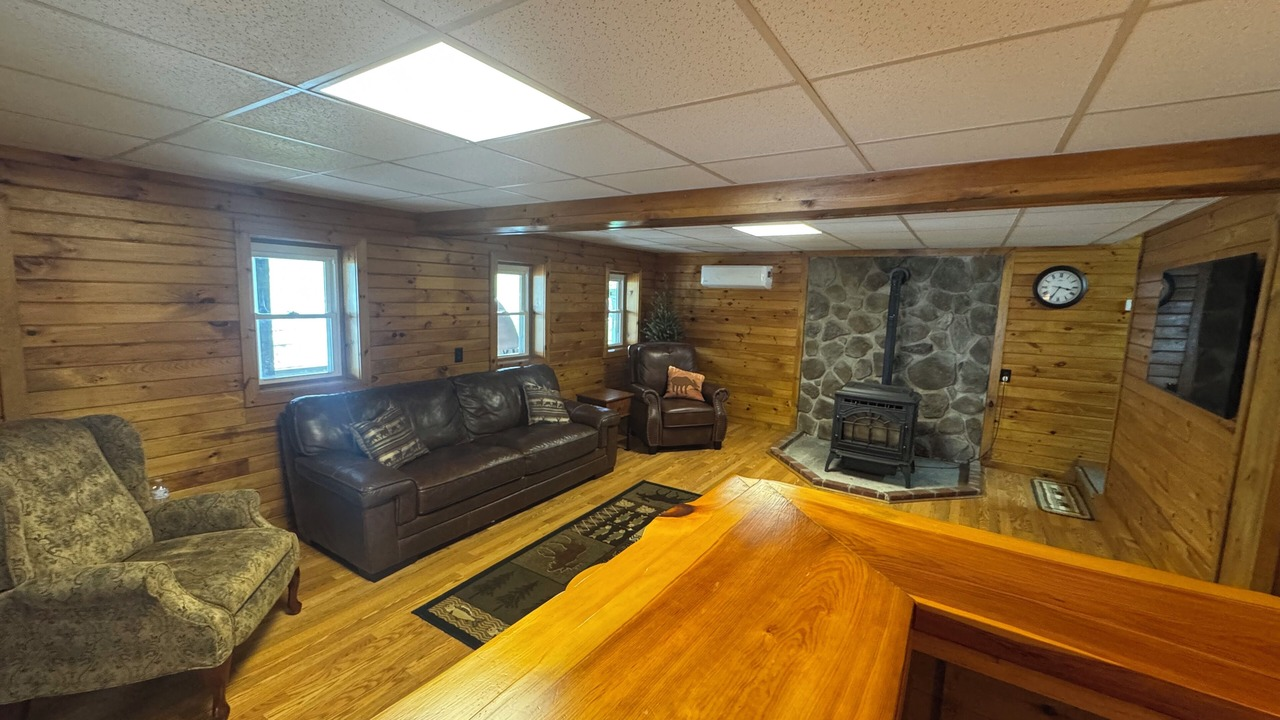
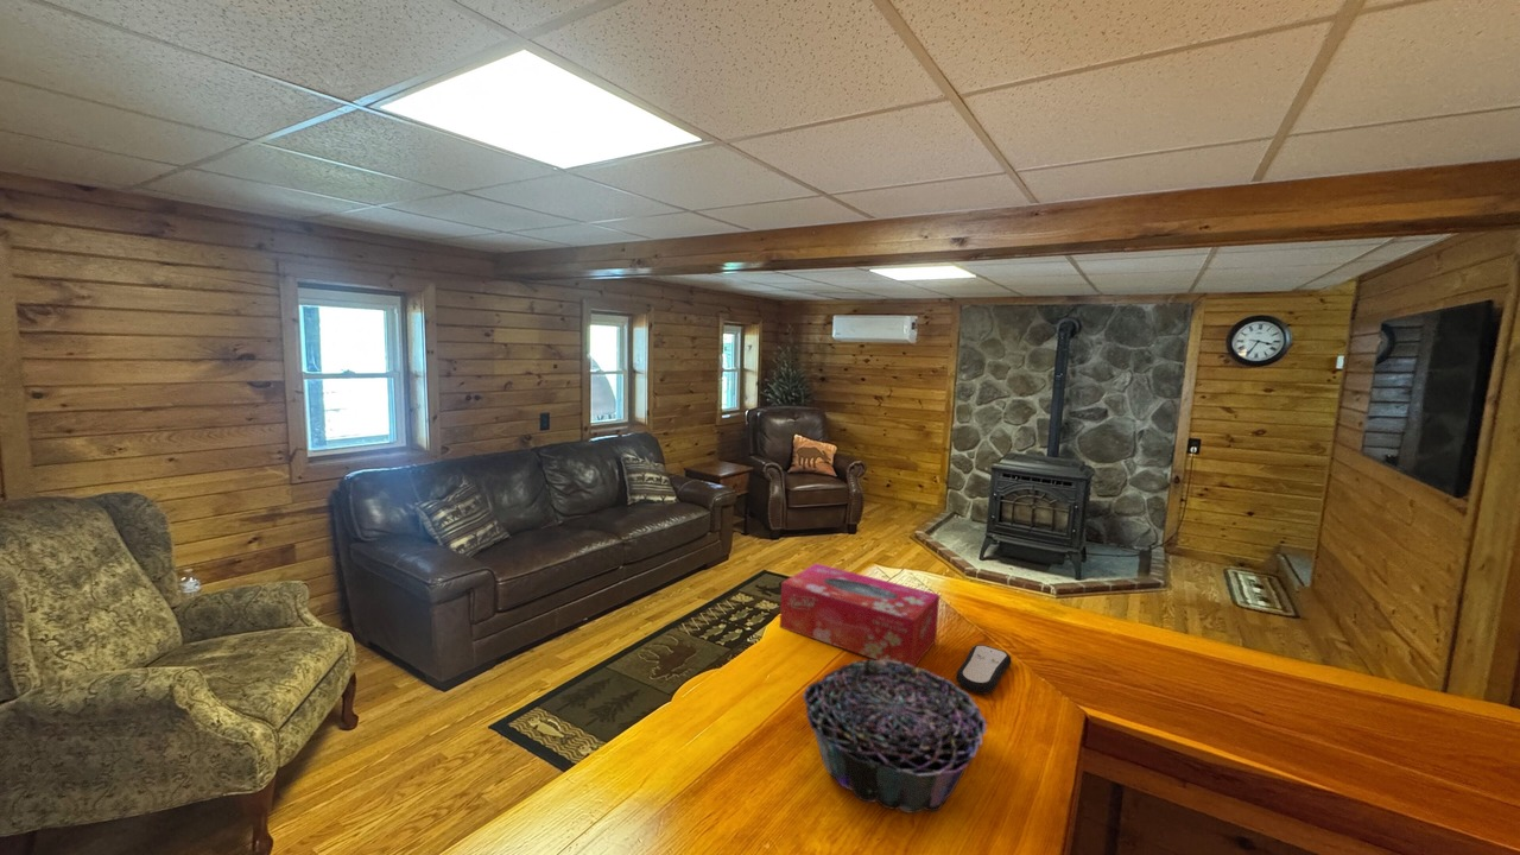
+ tissue box (857, 610)
+ remote control (982, 667)
+ decorative bowl (889, 732)
